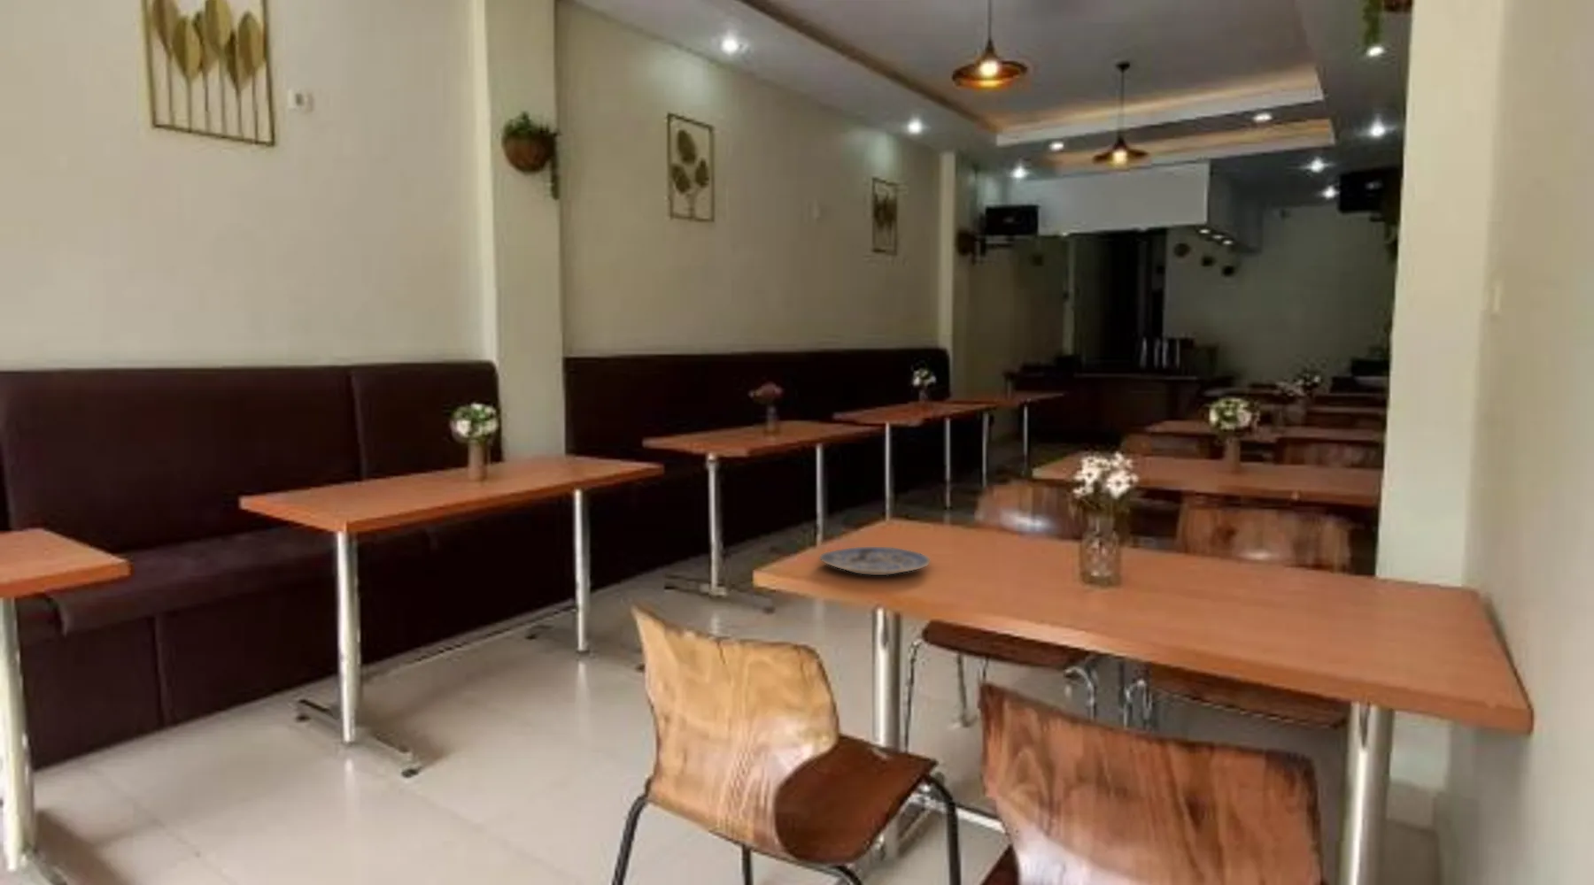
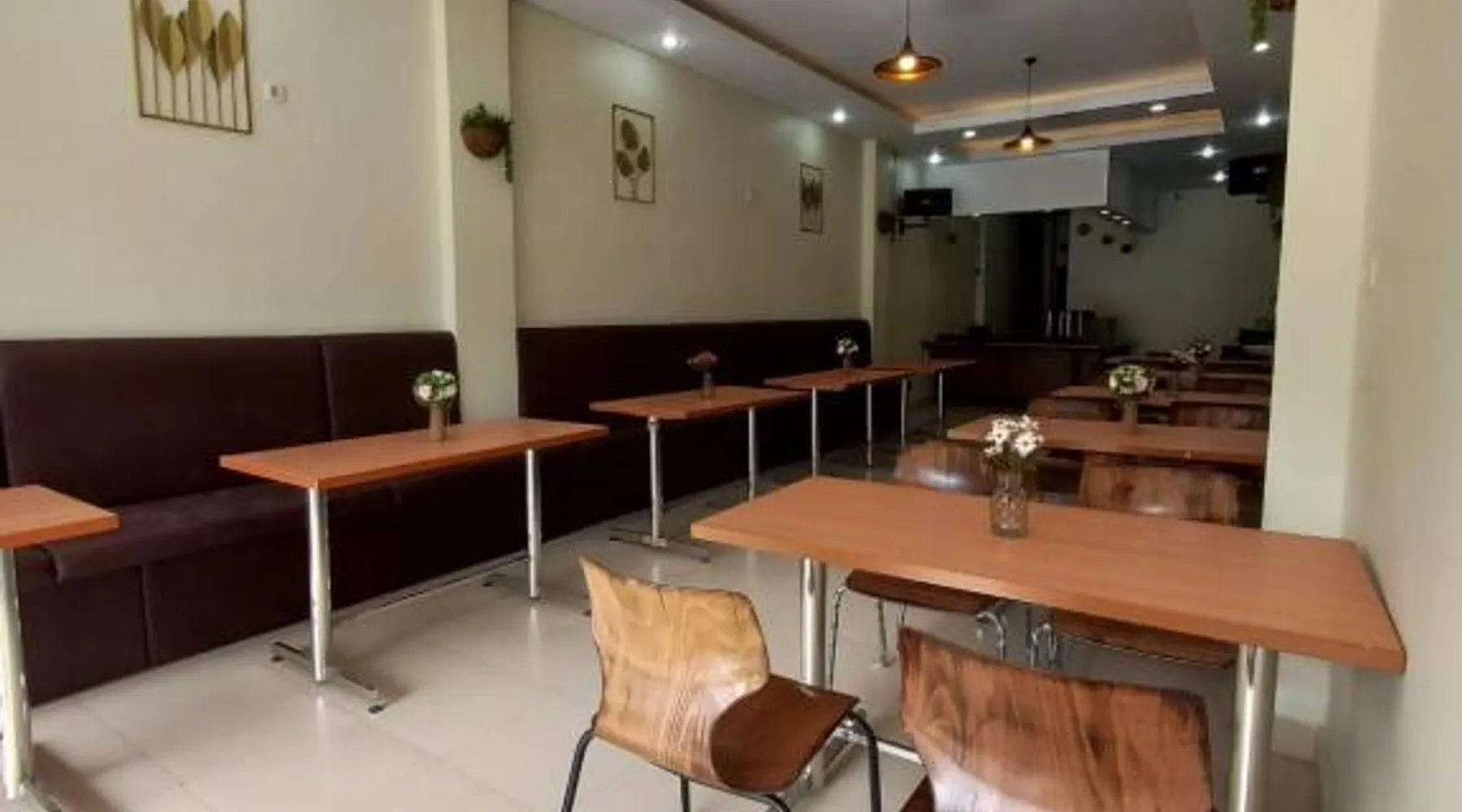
- plate (874, 562)
